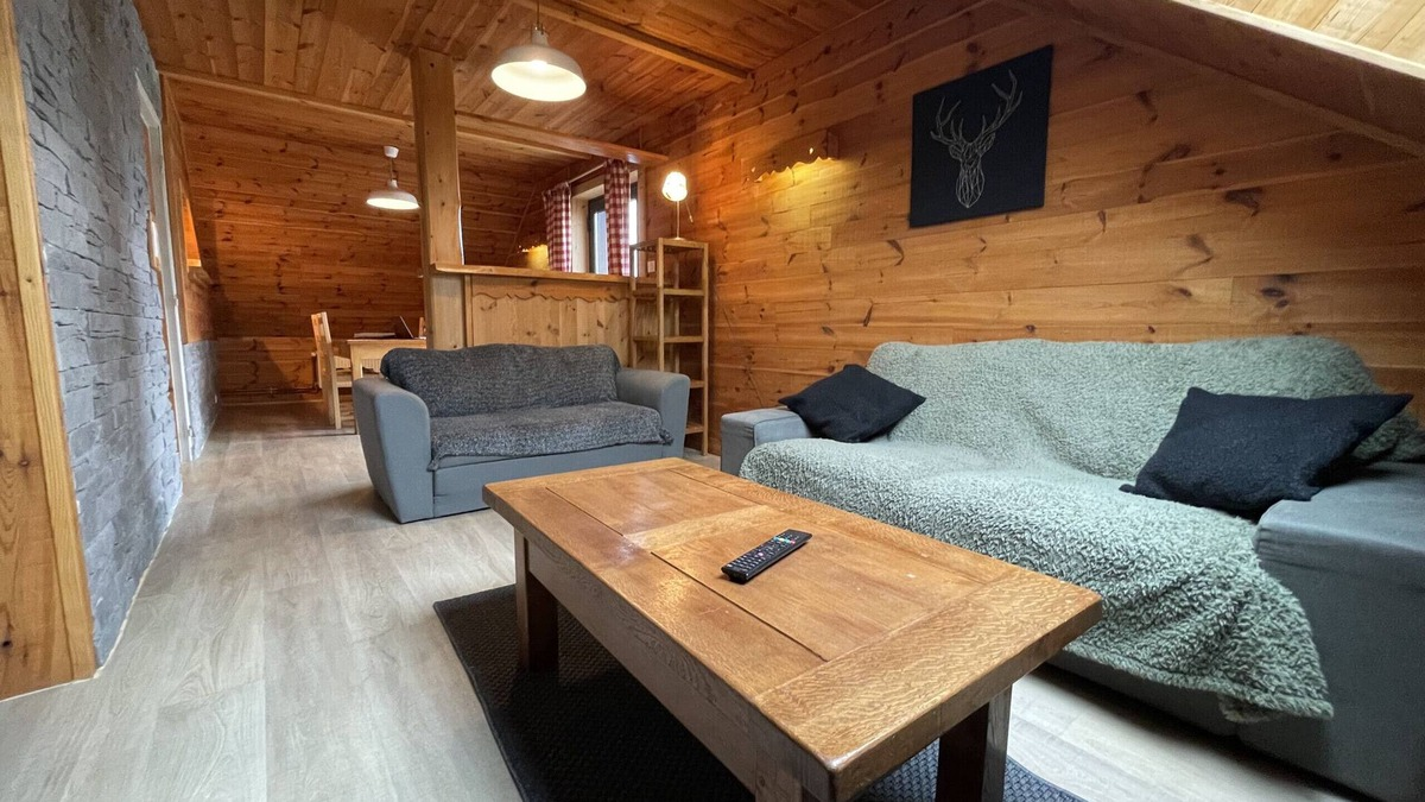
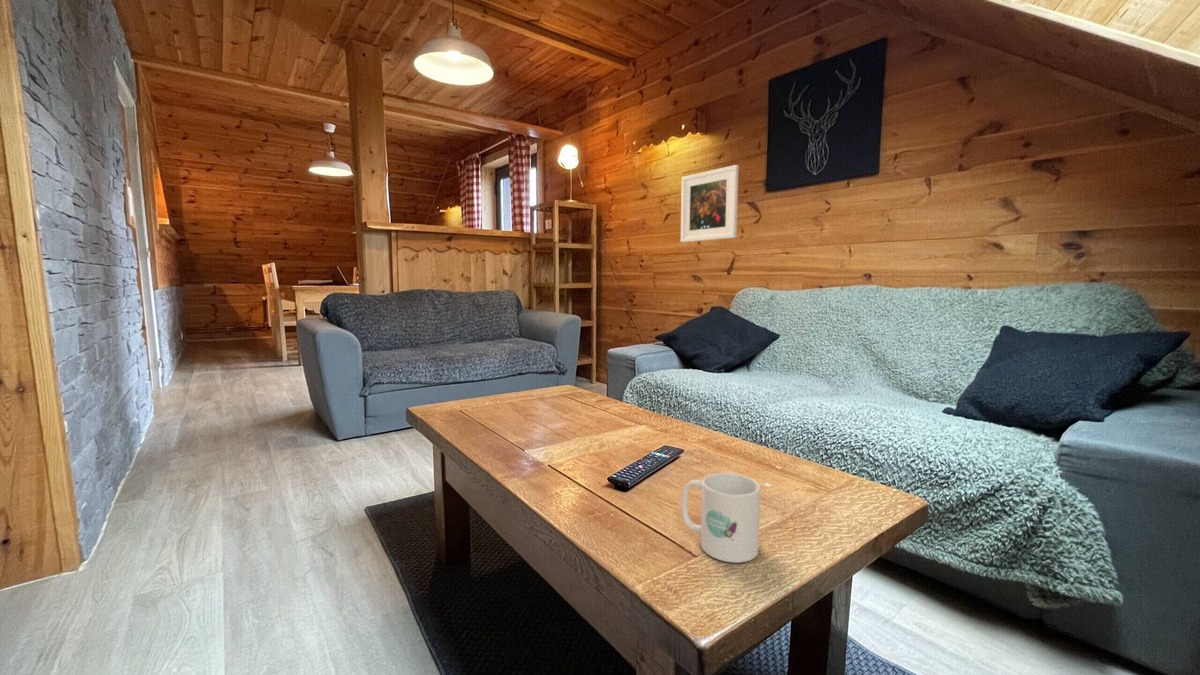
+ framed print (707, 206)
+ mug (718, 512)
